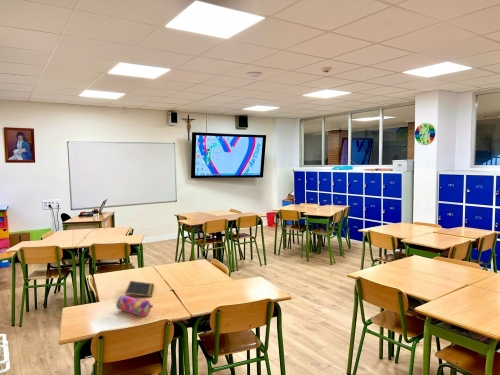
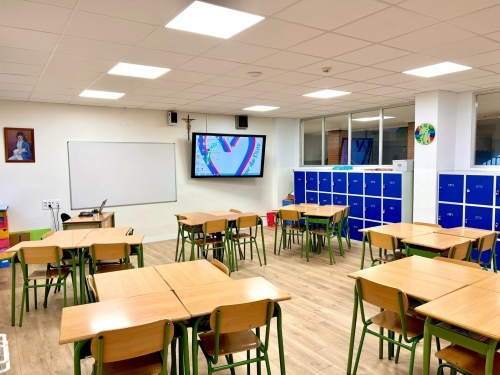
- notepad (140, 288)
- pencil case (134, 305)
